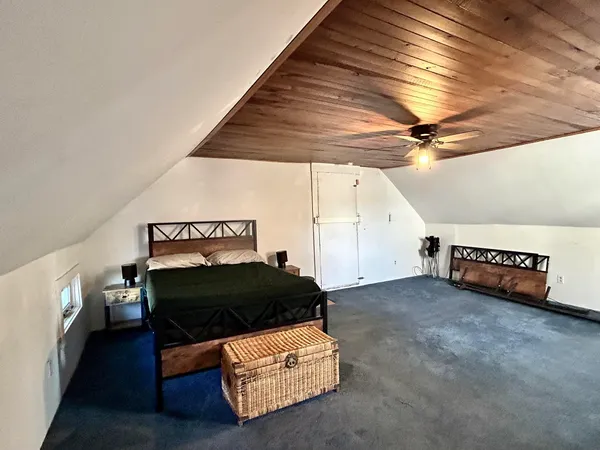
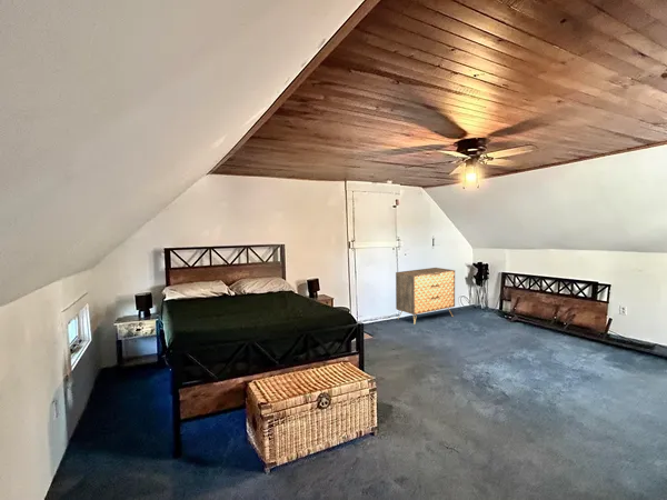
+ dresser (426, 294)
